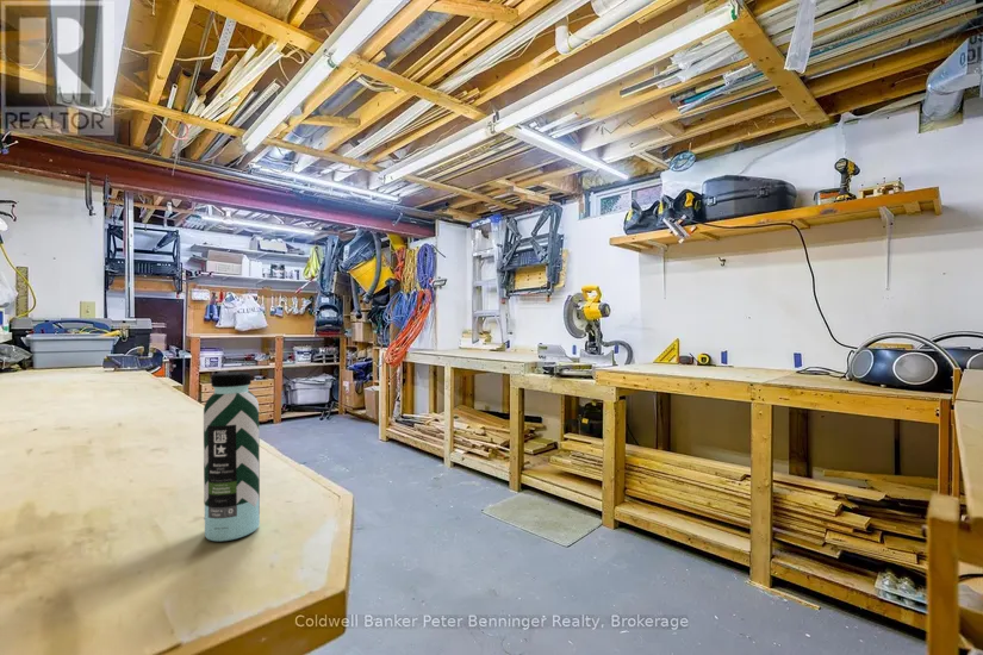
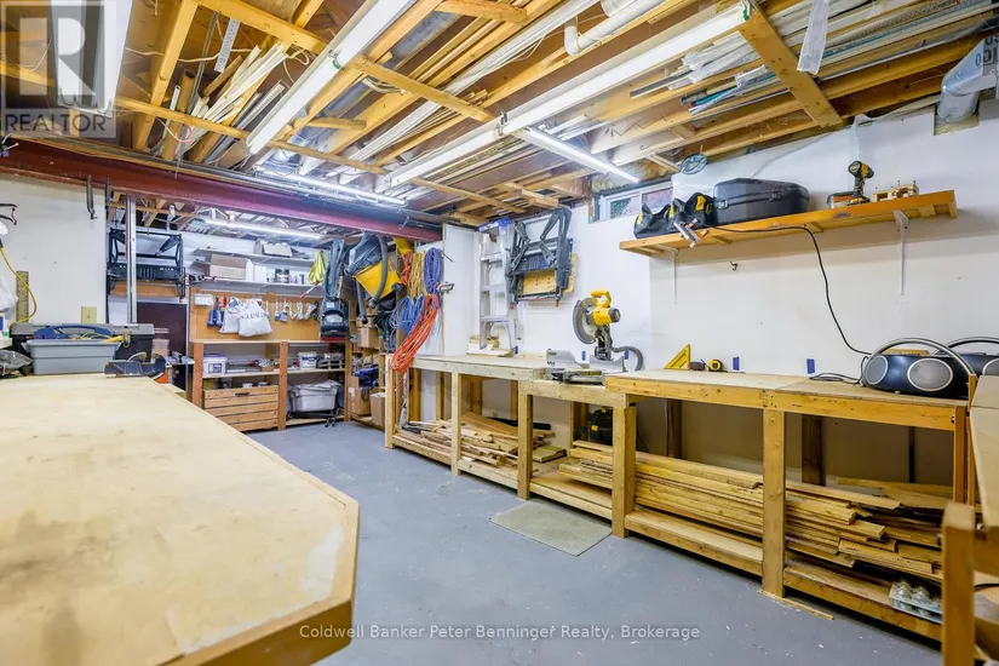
- water bottle (231, 451)
